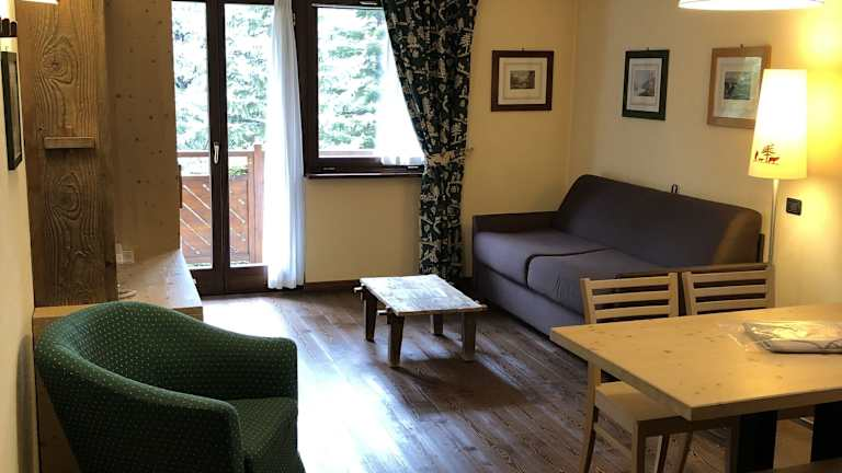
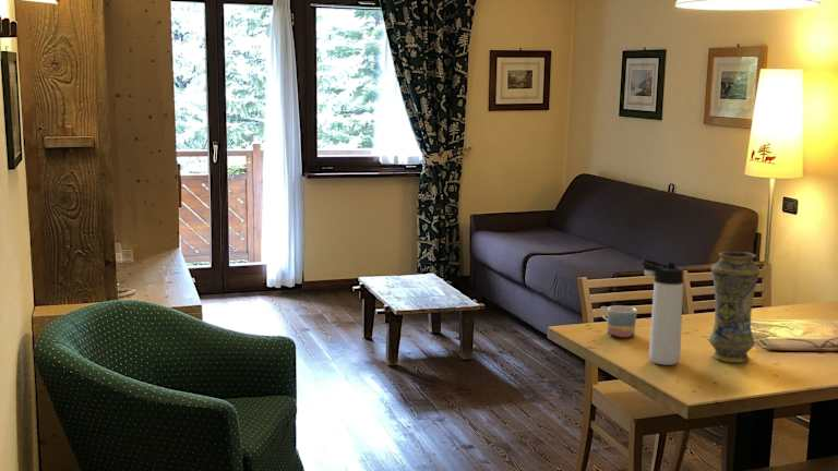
+ mug (616, 321)
+ thermos bottle (659, 311)
+ vase (732, 305)
